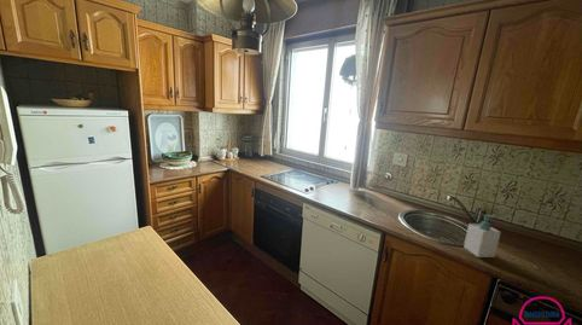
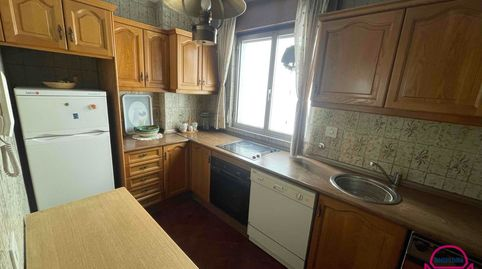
- soap bottle (483, 233)
